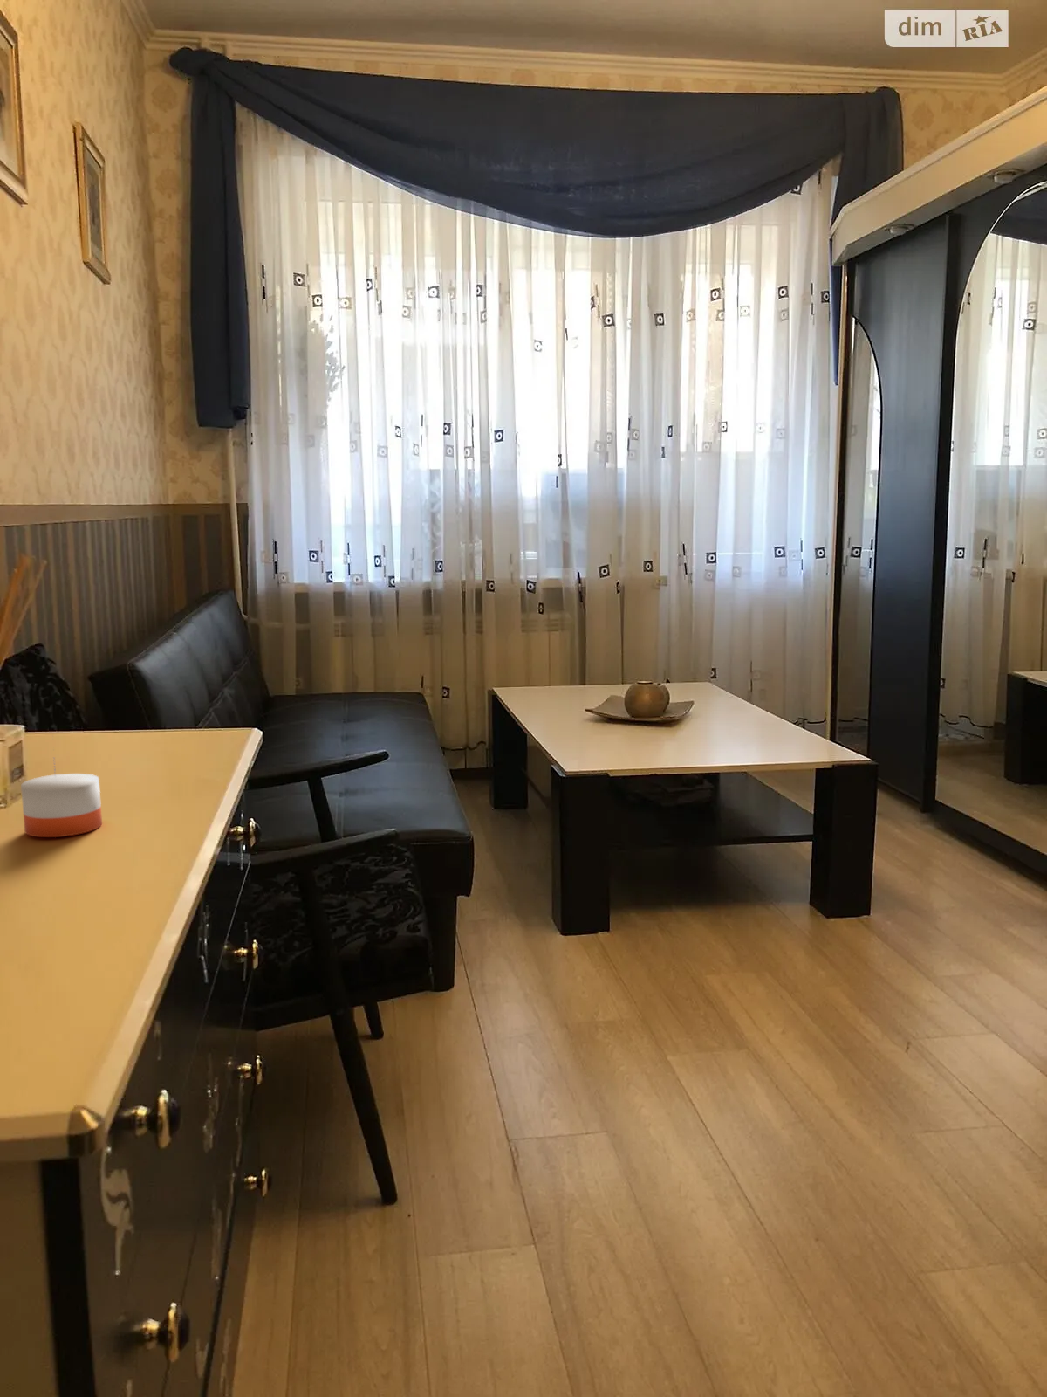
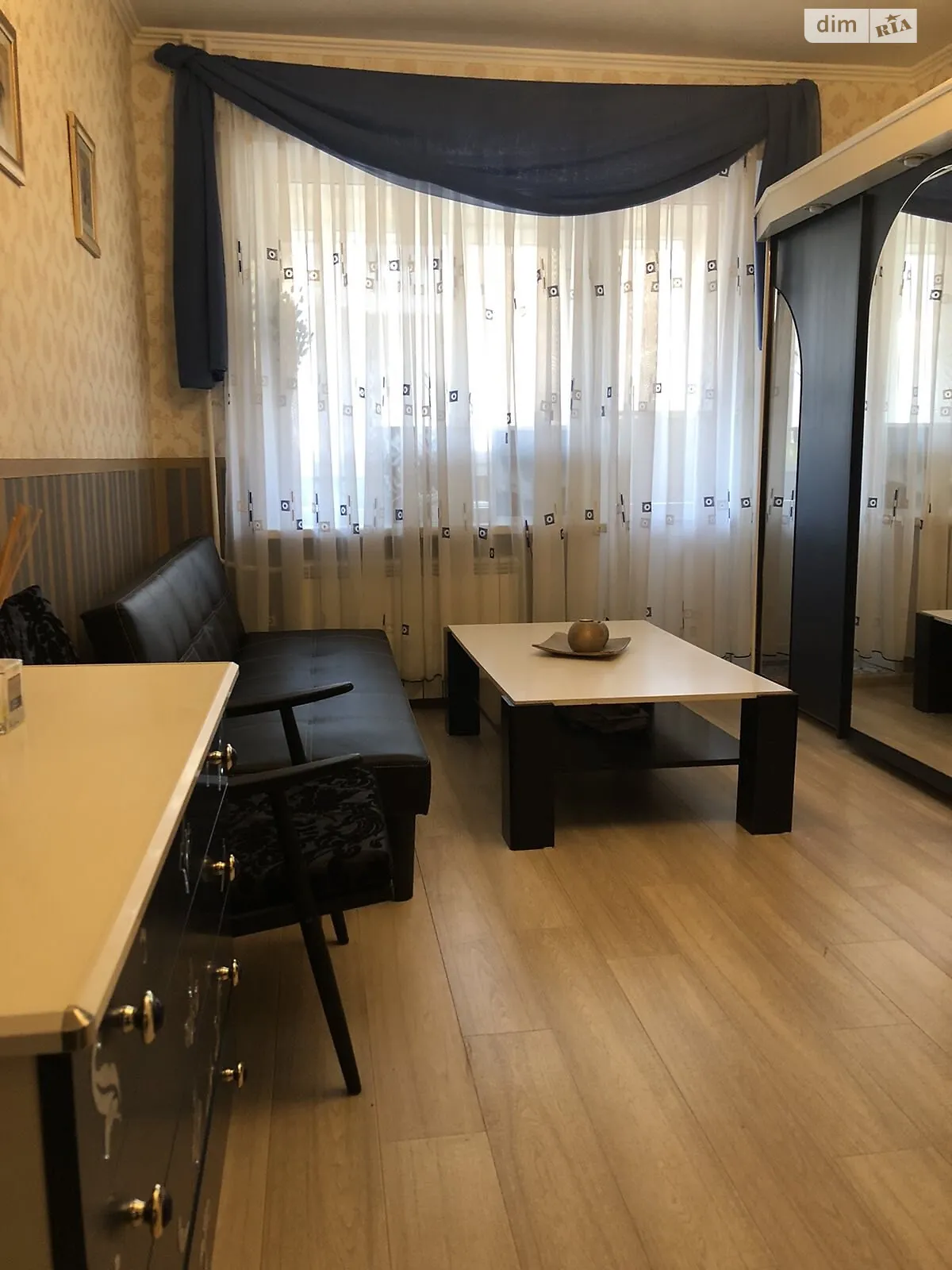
- candle (60, 779)
